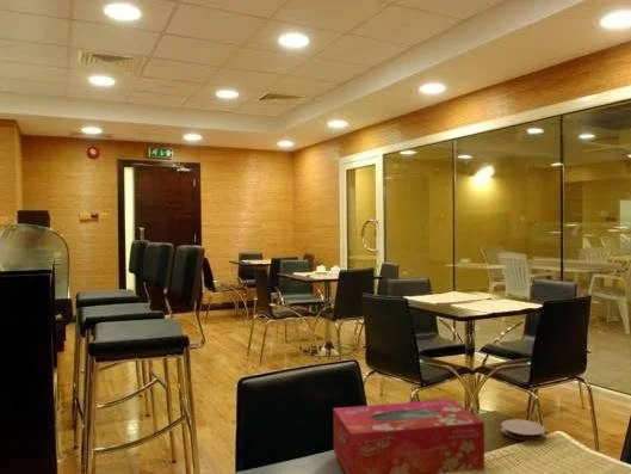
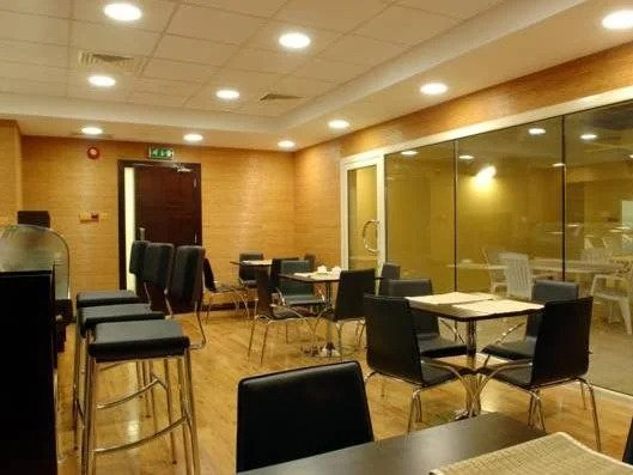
- coaster (522, 429)
- tissue box (406, 437)
